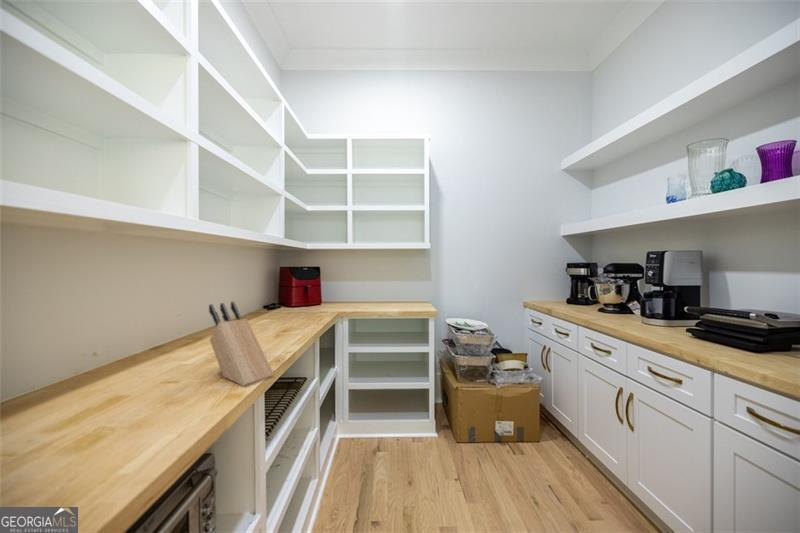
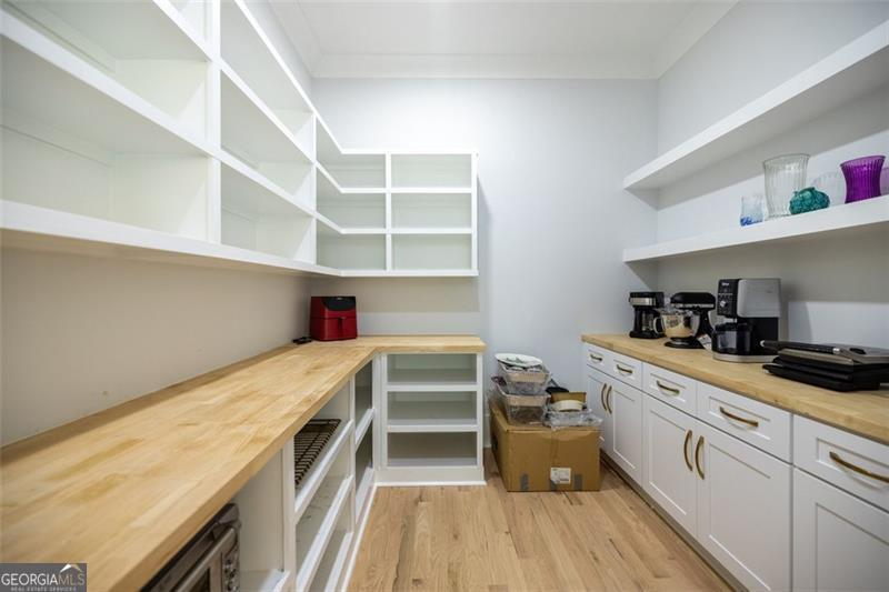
- knife block (237, 338)
